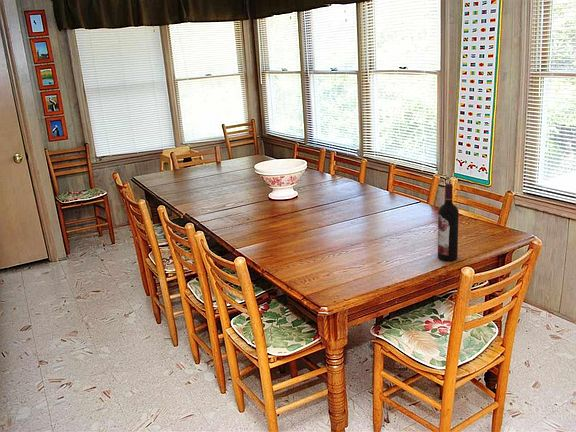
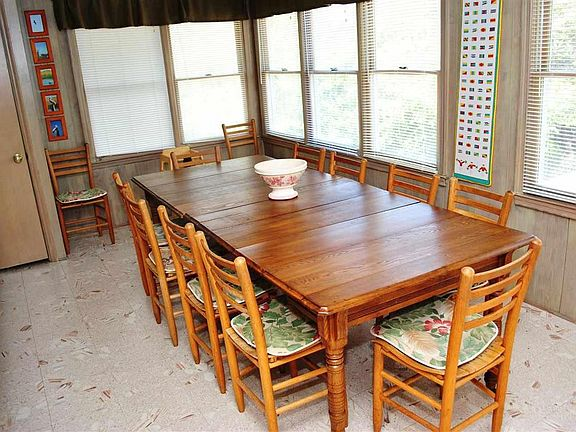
- wine bottle (448, 221)
